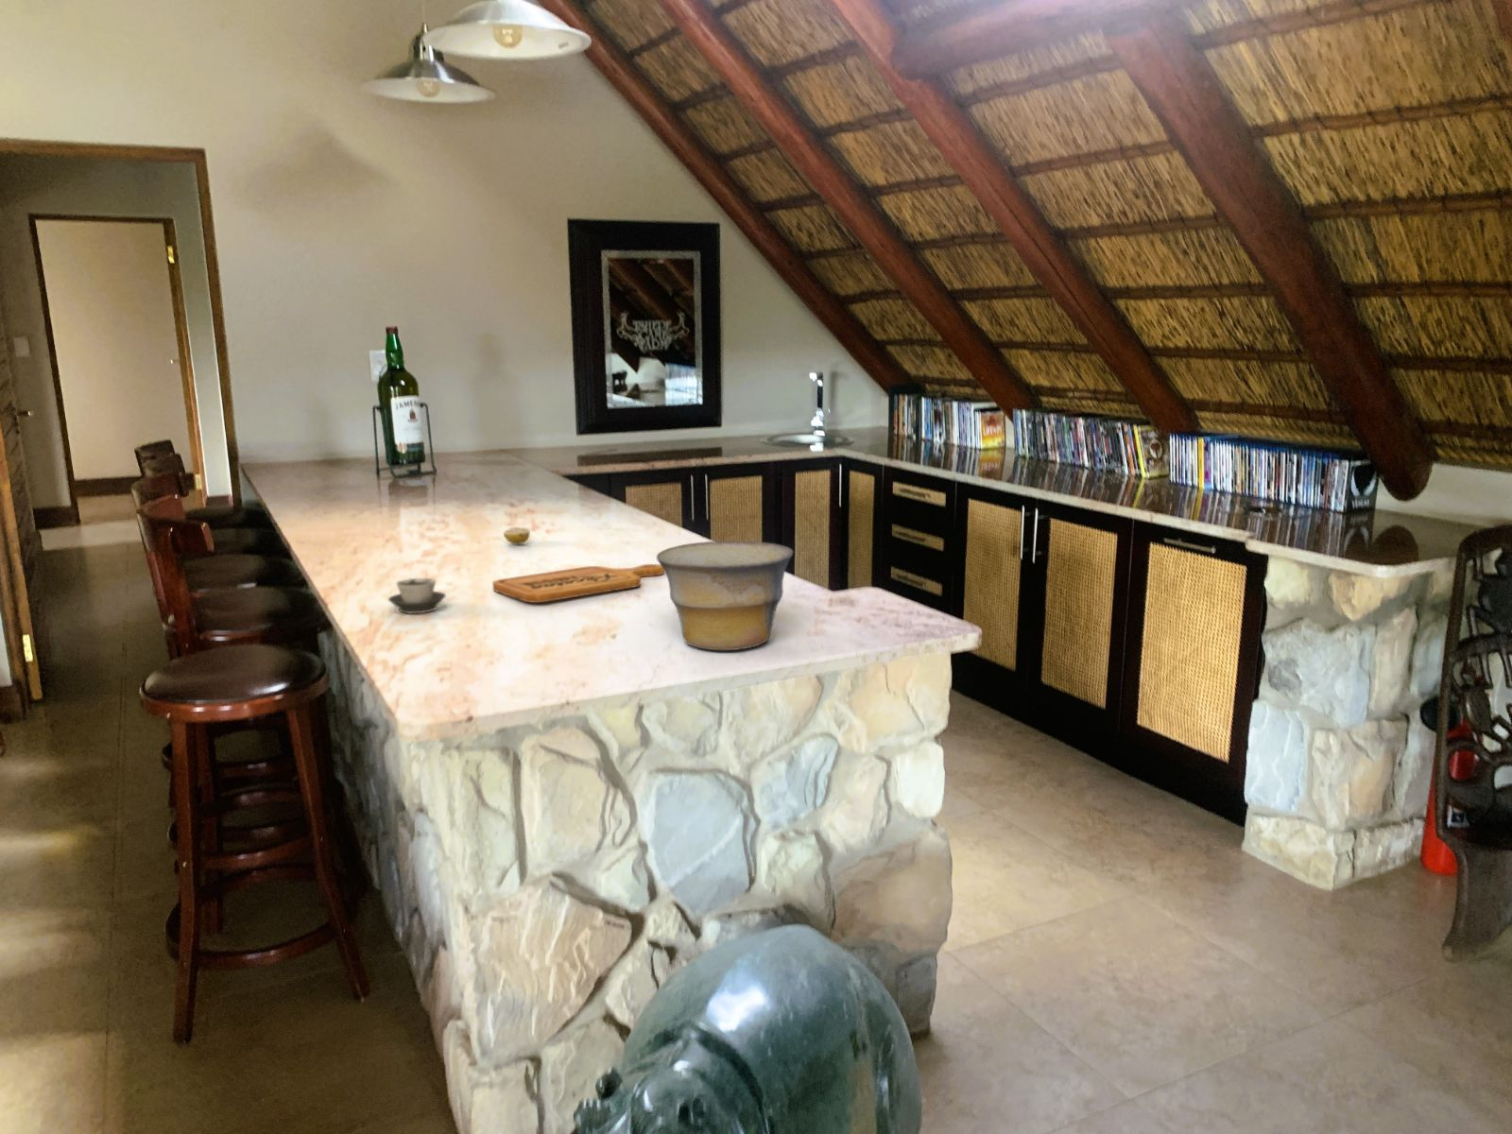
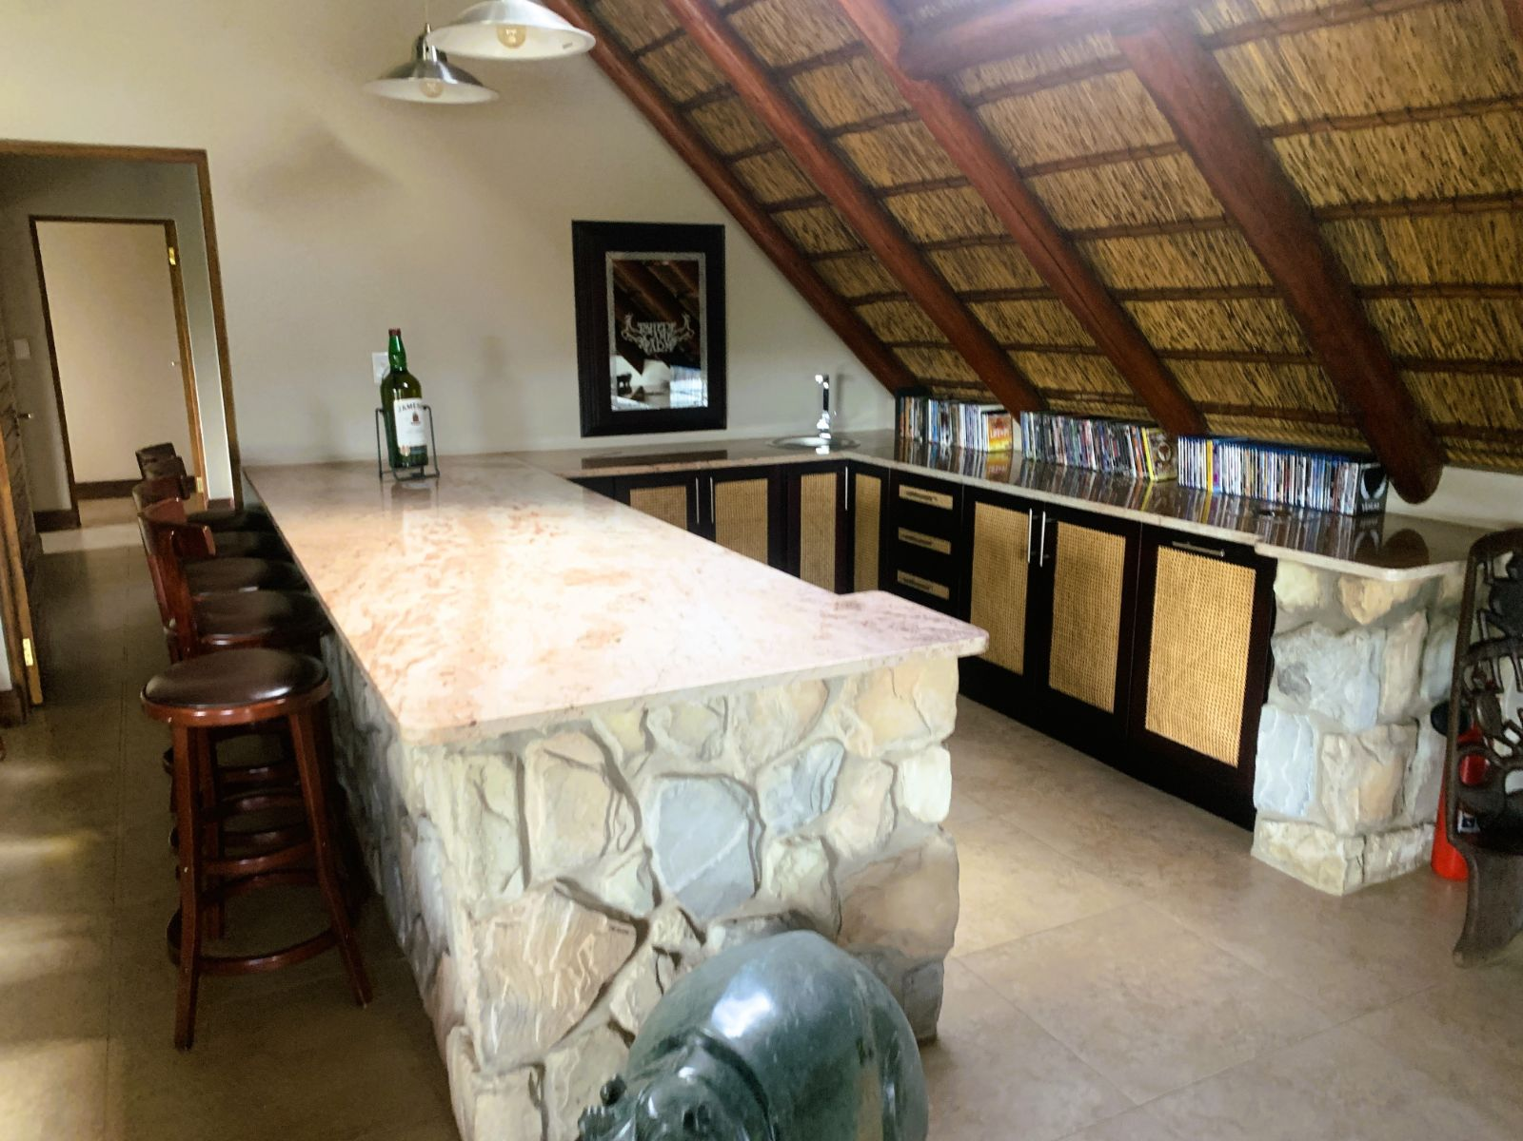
- lemon (517, 536)
- cup (417, 596)
- bowl (725, 597)
- cutting board (589, 579)
